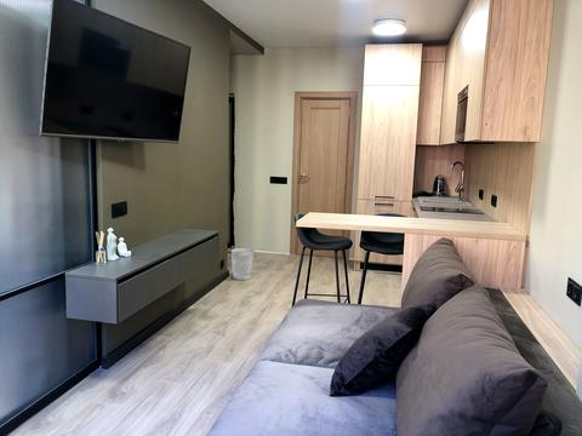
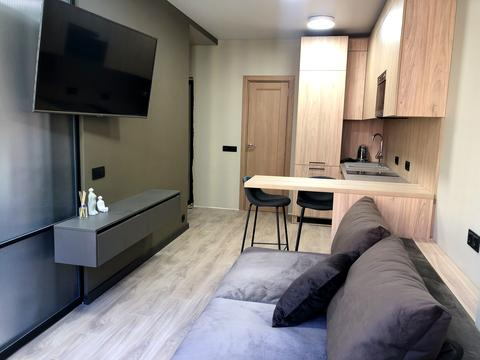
- wastebasket (241, 263)
